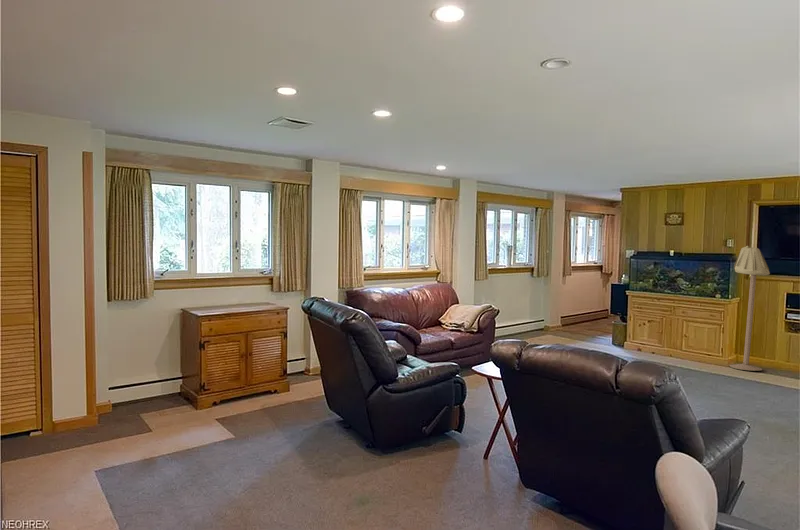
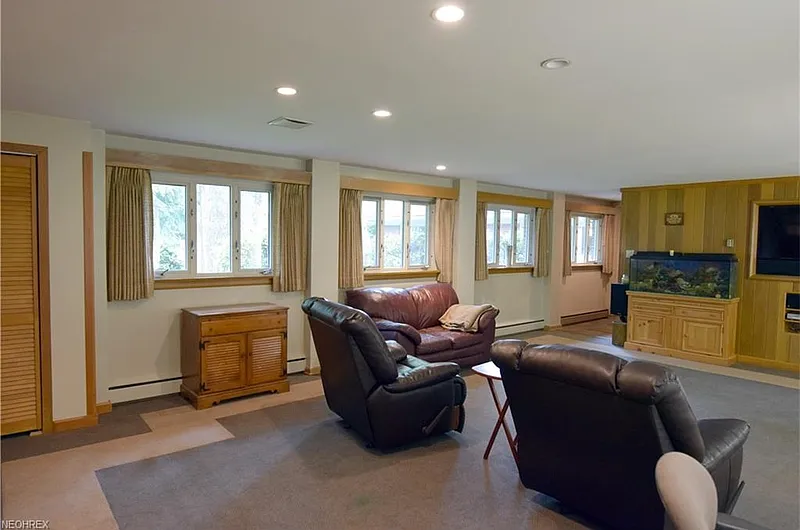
- floor lamp (750, 306)
